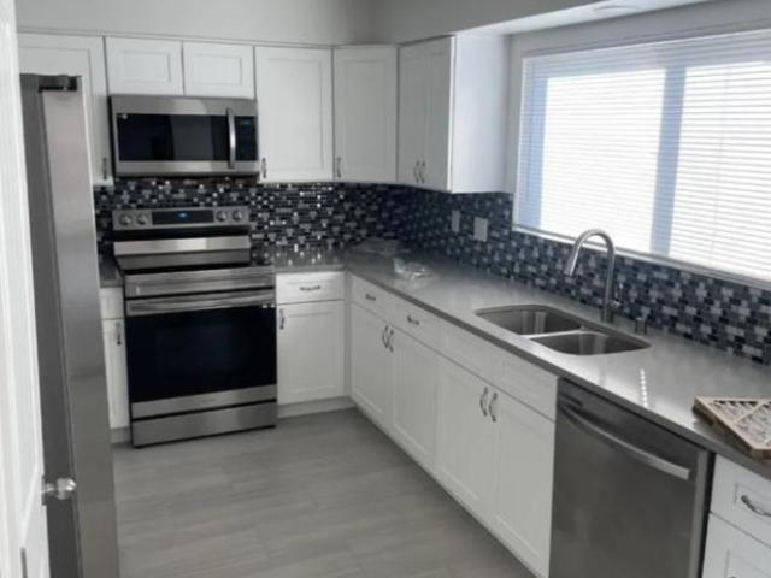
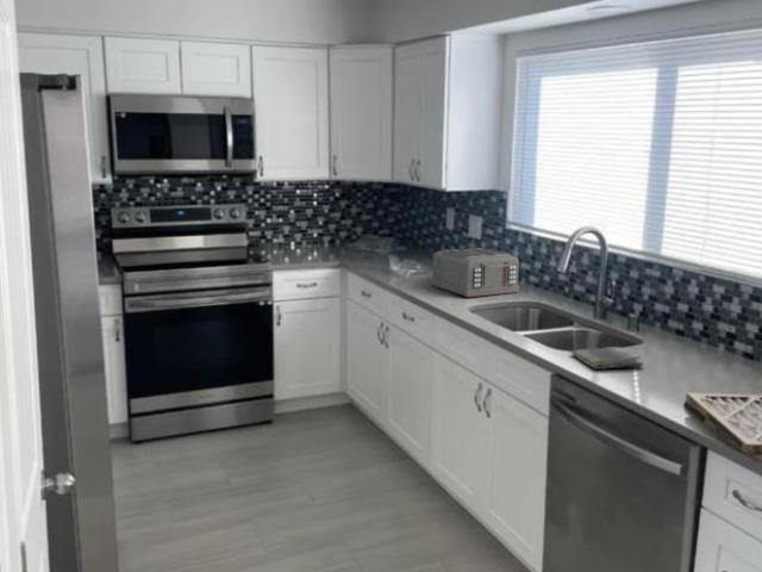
+ toaster (477, 271)
+ dish towel (606, 356)
